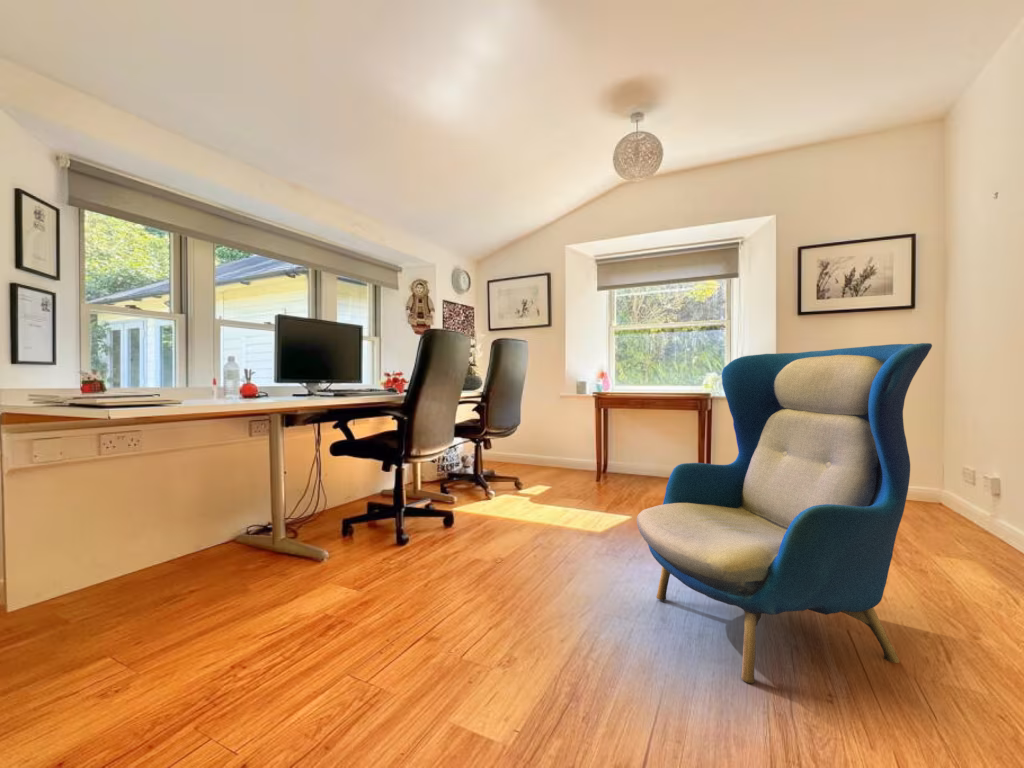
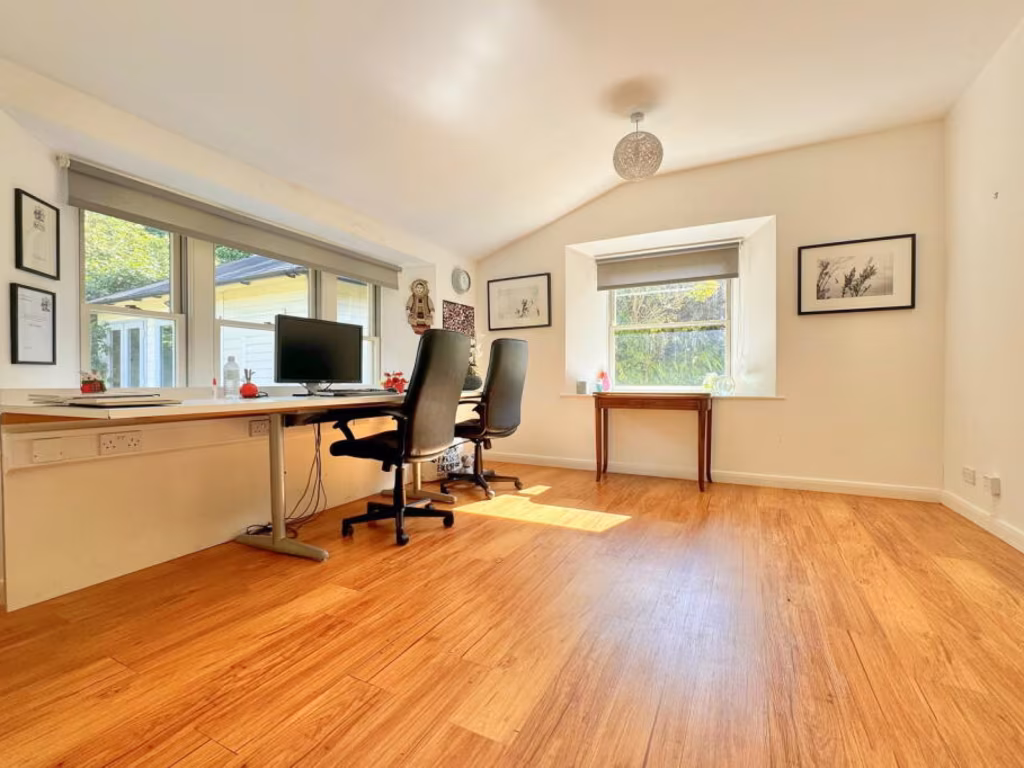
- armchair (768, 484)
